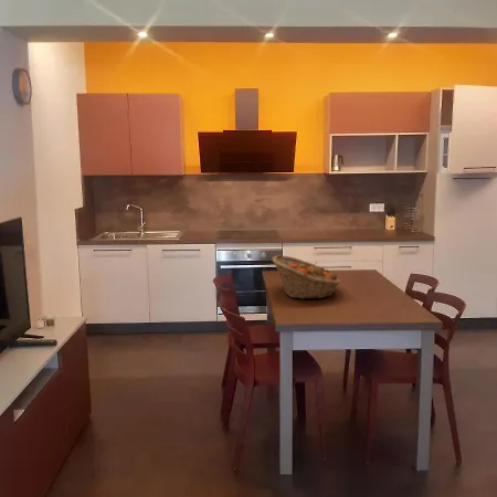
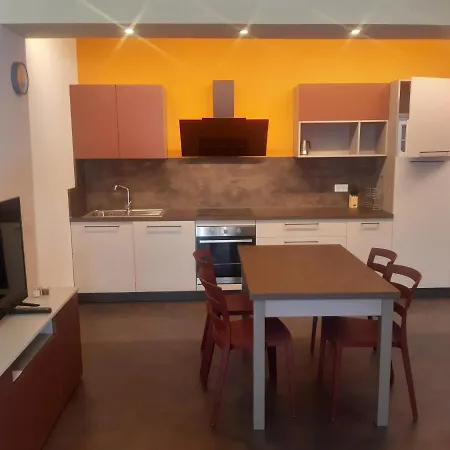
- fruit basket (305, 275)
